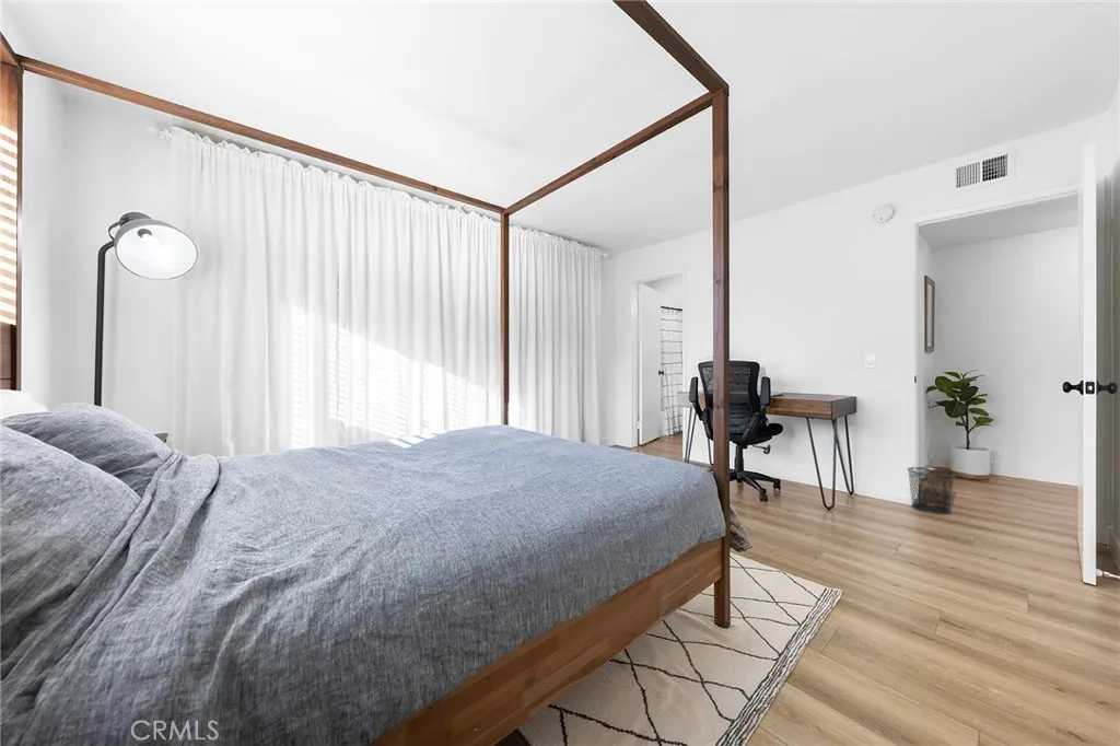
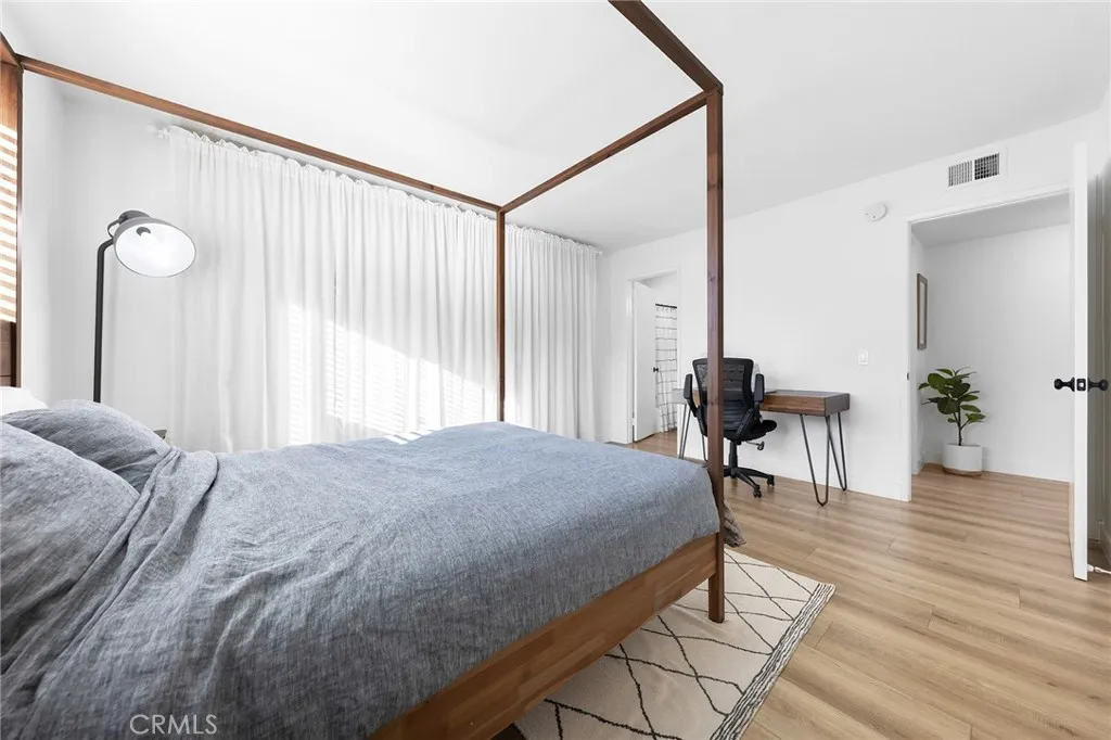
- waste bin (930, 490)
